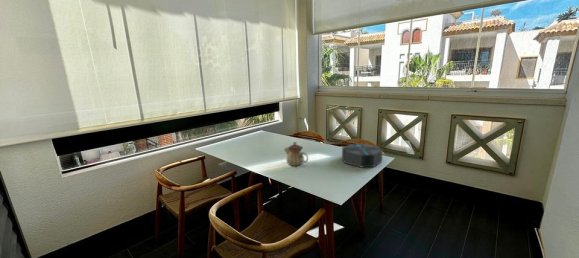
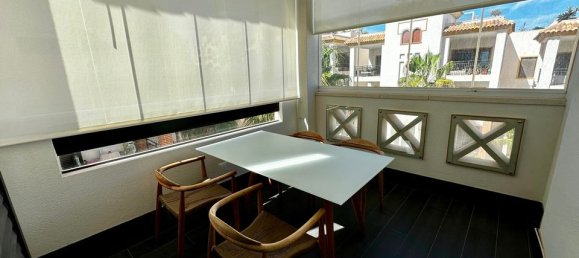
- teapot (296, 152)
- speaker (361, 154)
